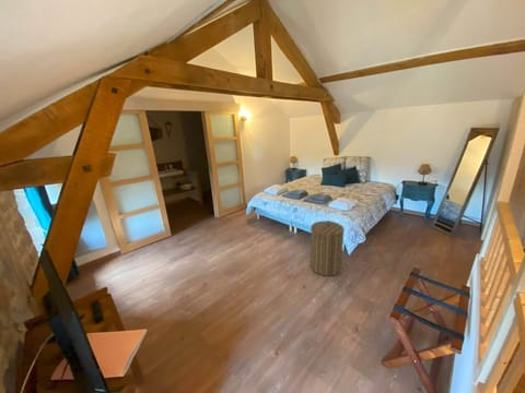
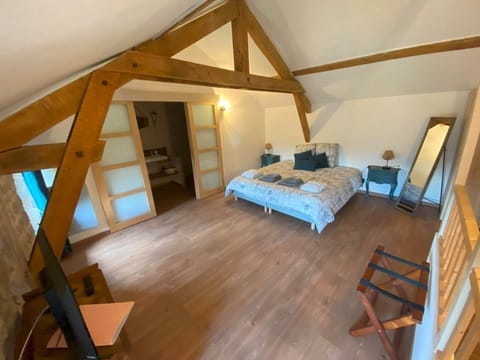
- laundry hamper (326, 243)
